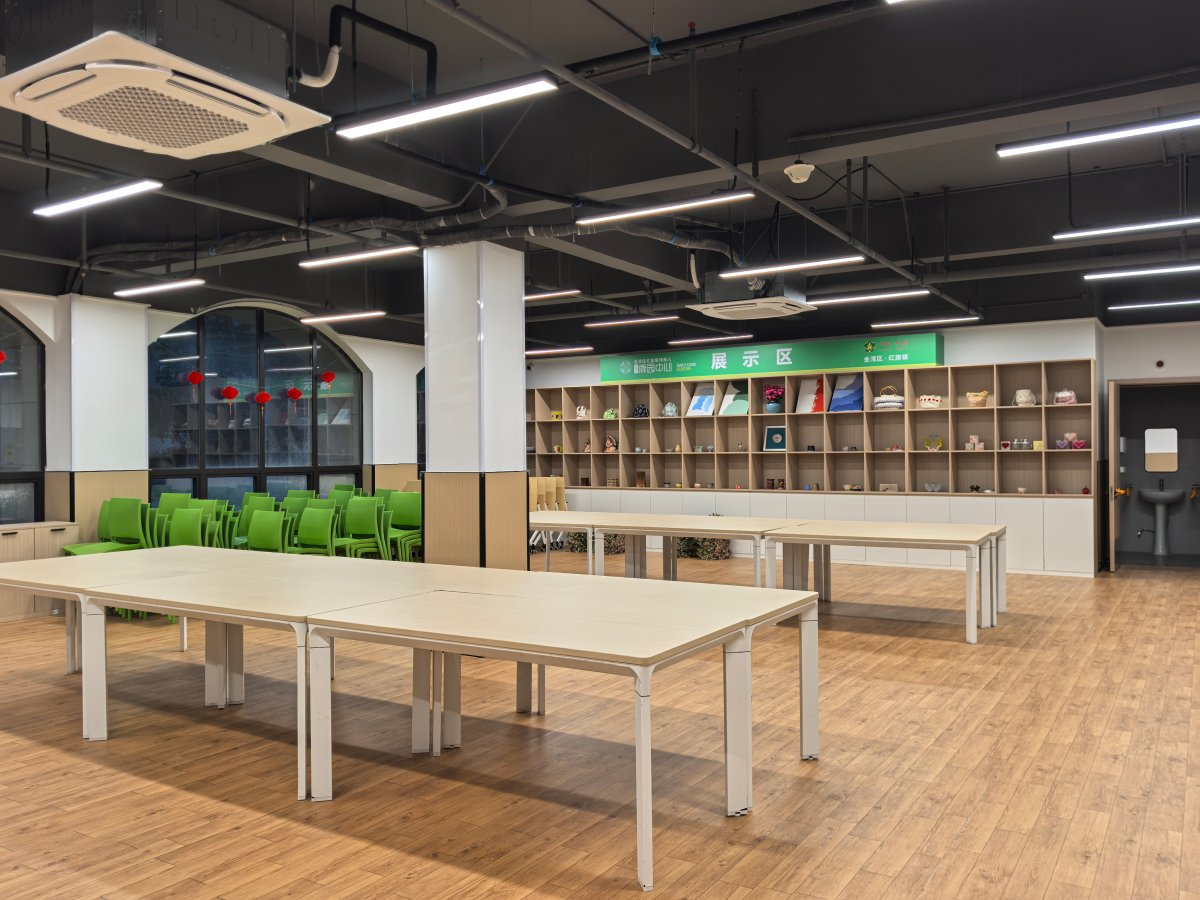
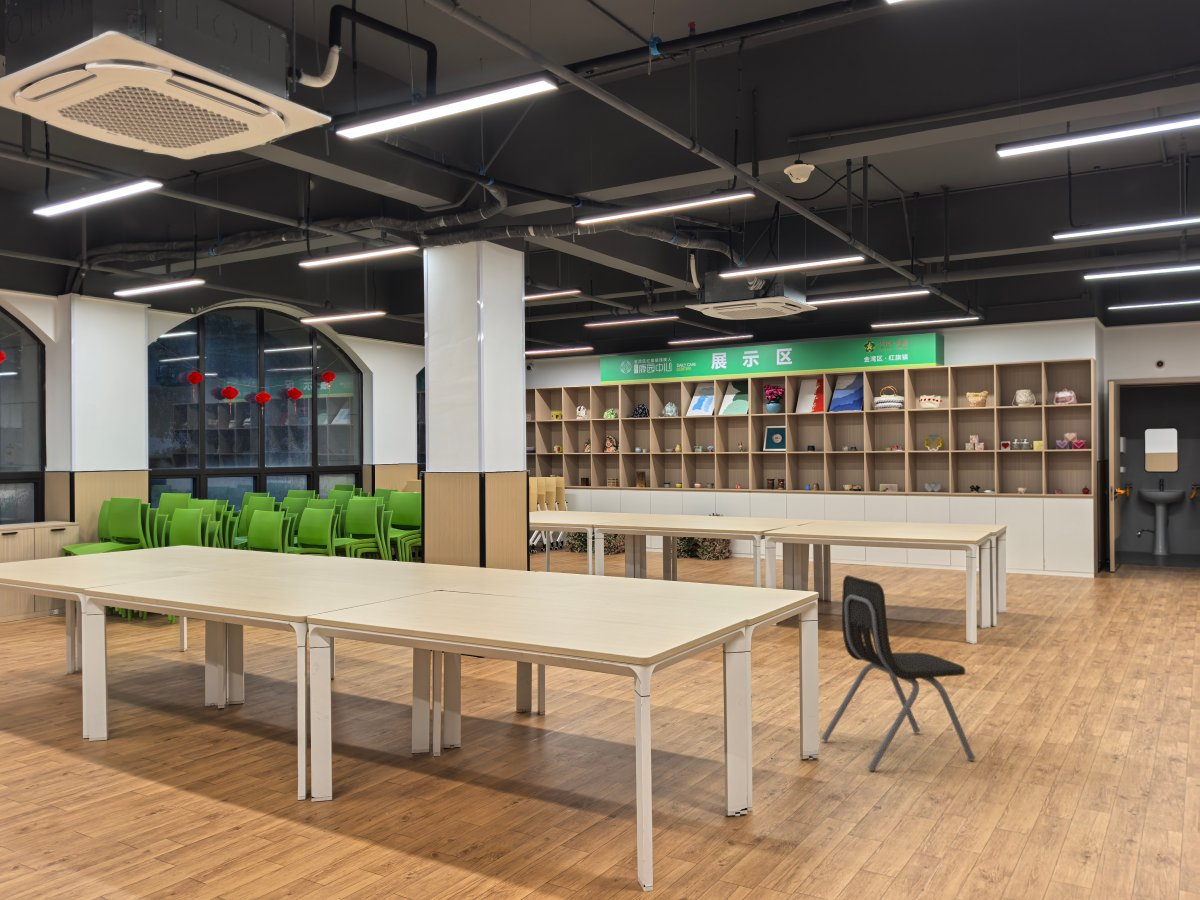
+ dining chair (895, 663)
